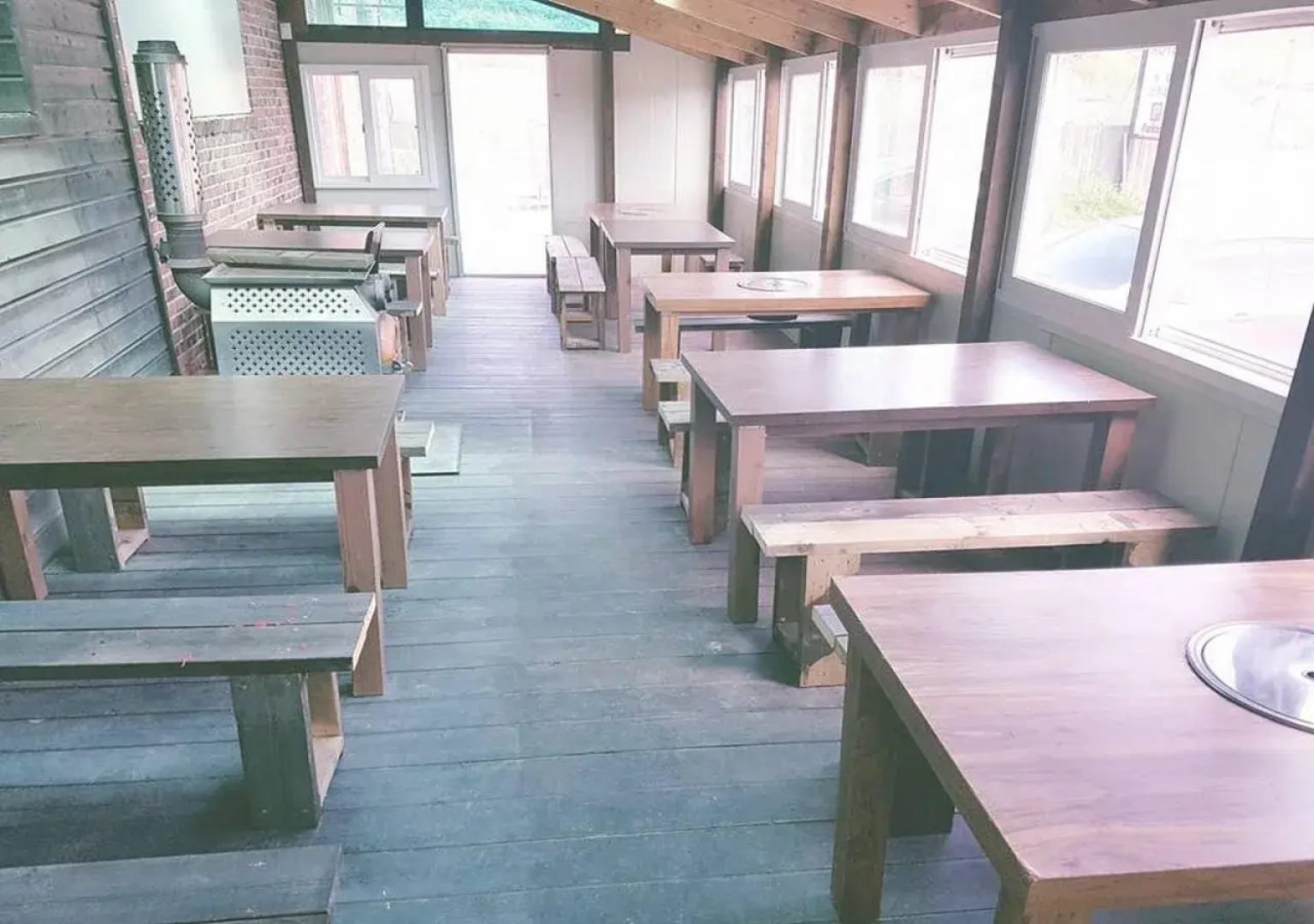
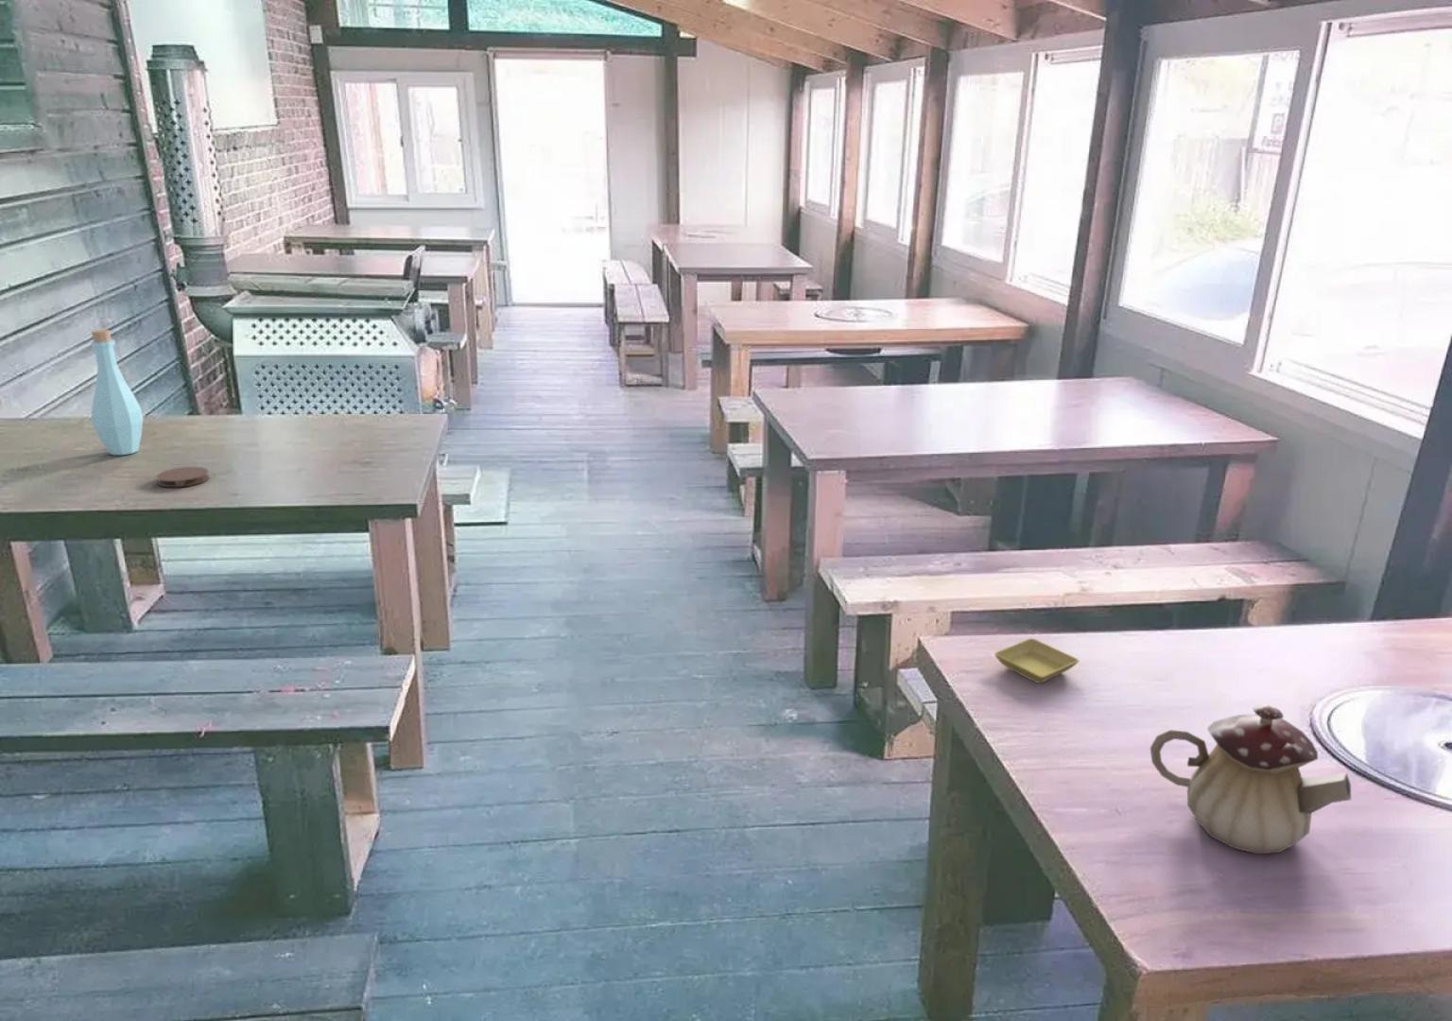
+ saucer (1035, 663)
+ bottle (113, 392)
+ coaster (182, 476)
+ teapot (1246, 764)
